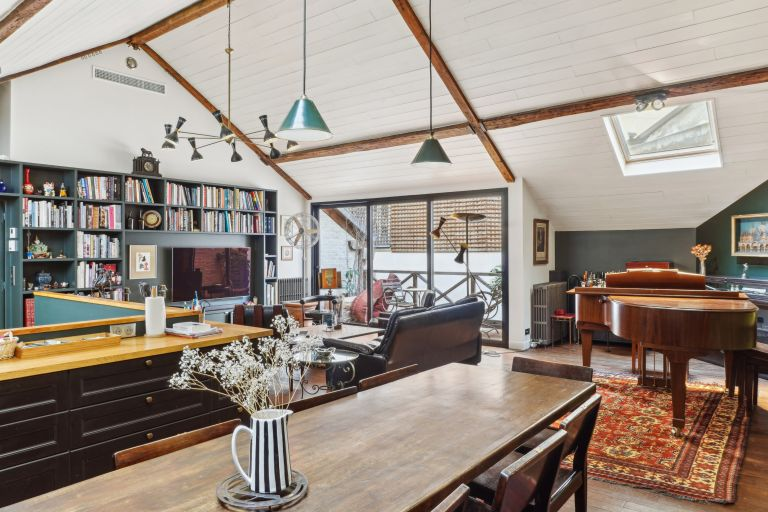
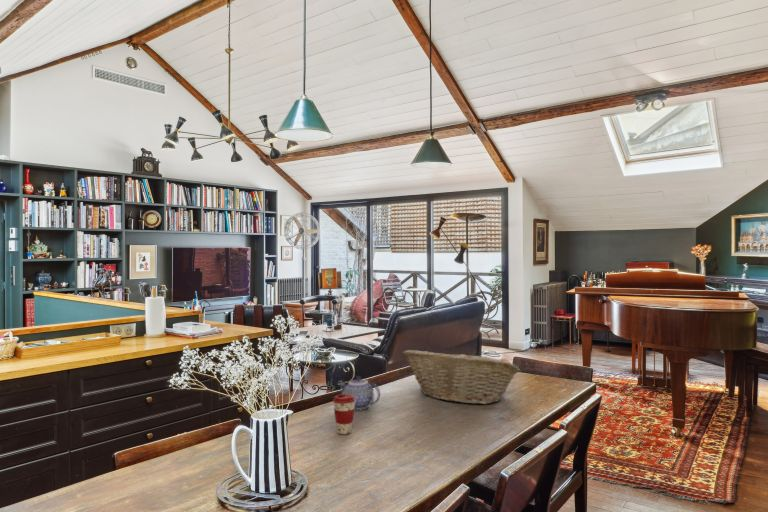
+ coffee cup (344, 414)
+ fruit basket (459, 370)
+ teapot (358, 391)
